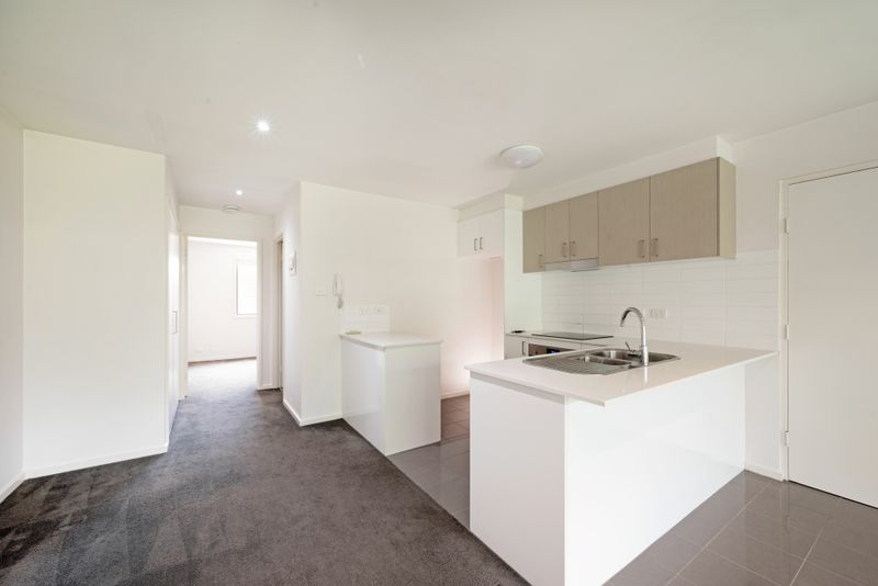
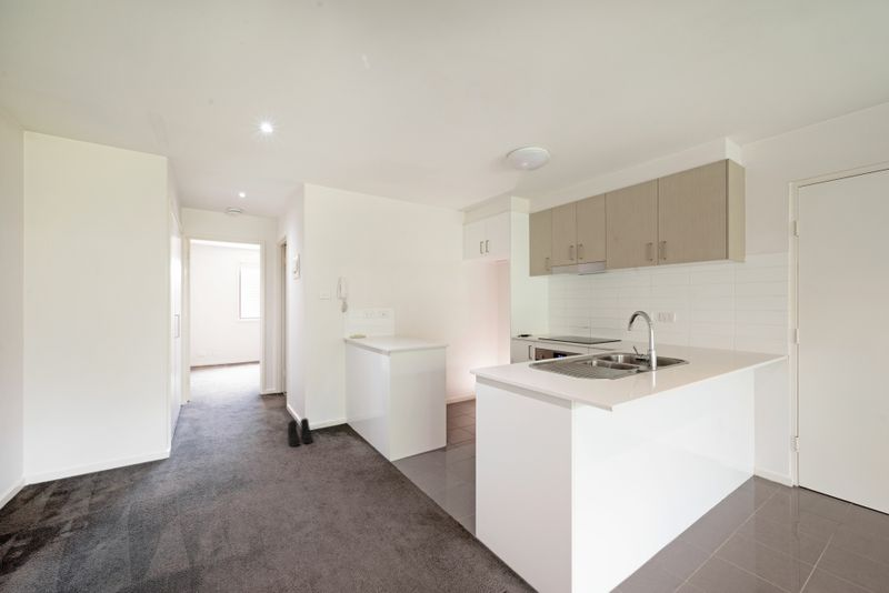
+ boots (301, 430)
